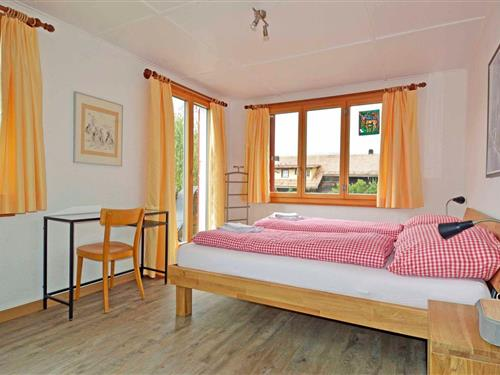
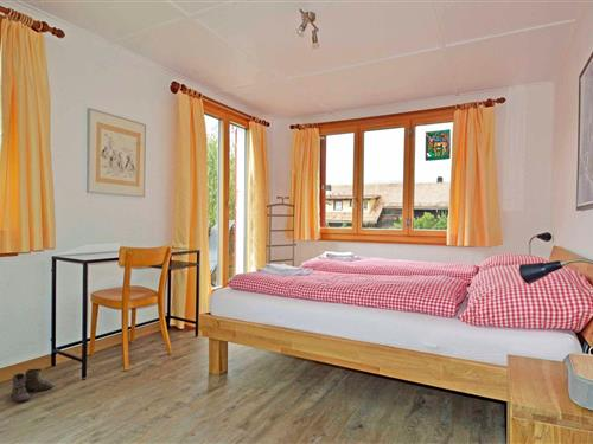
+ boots (28, 384)
